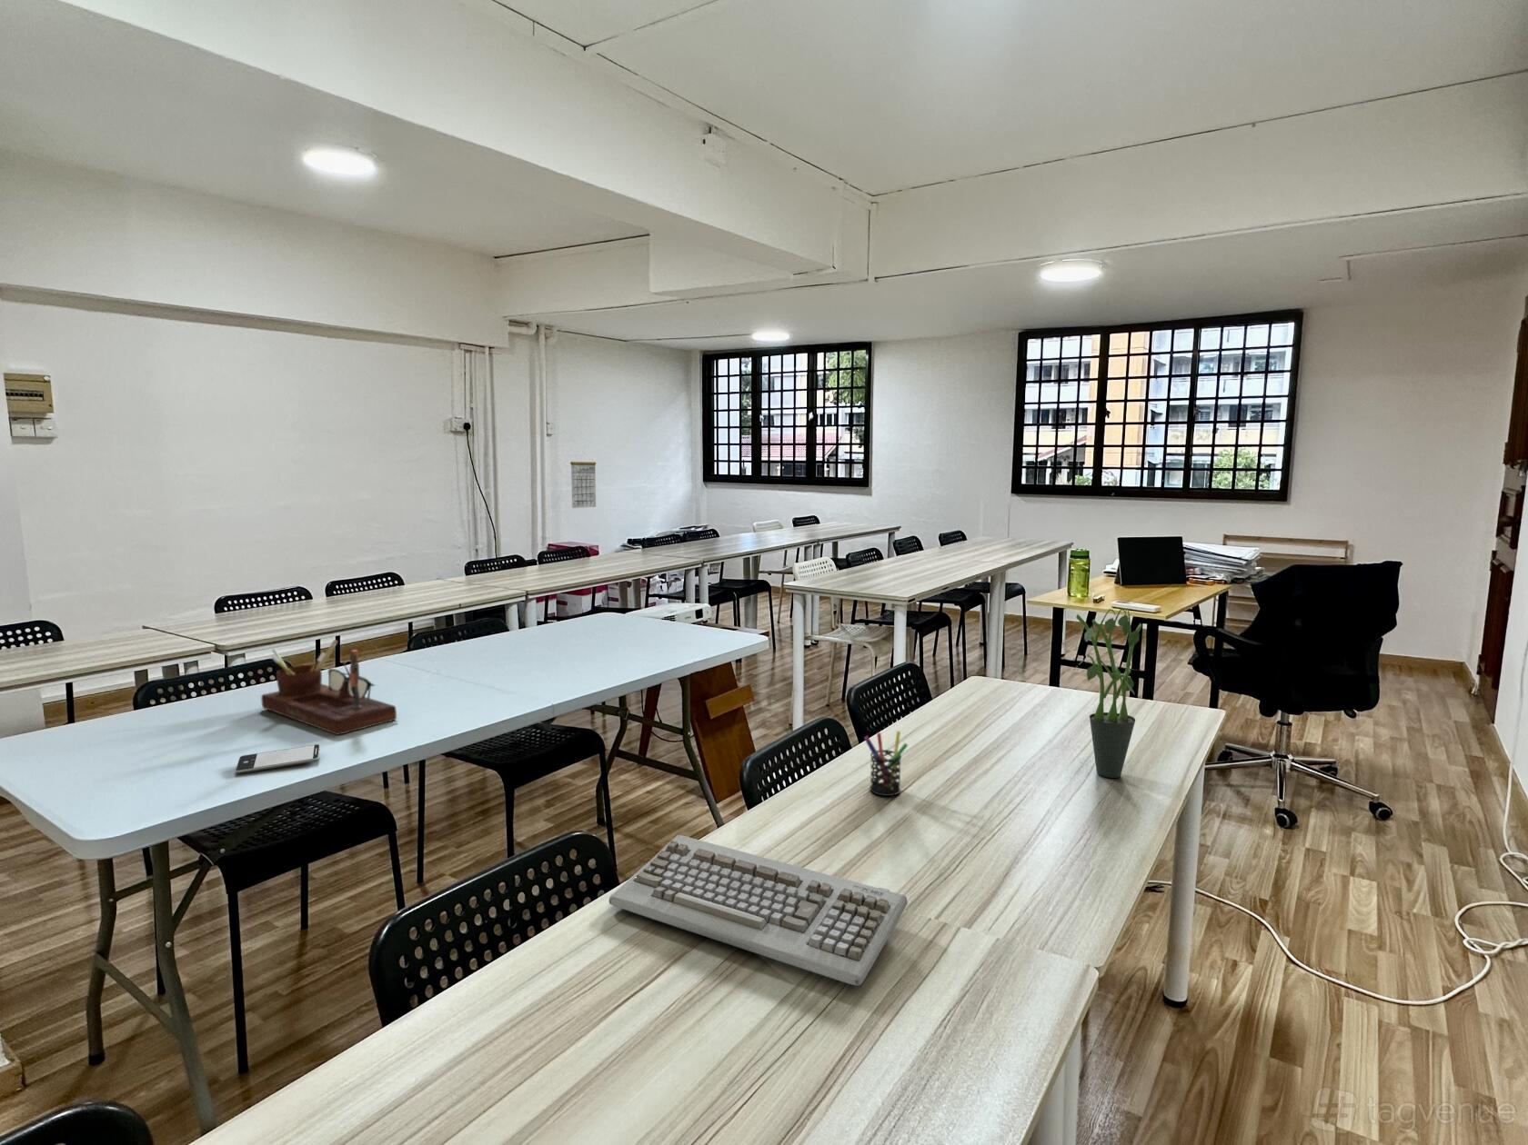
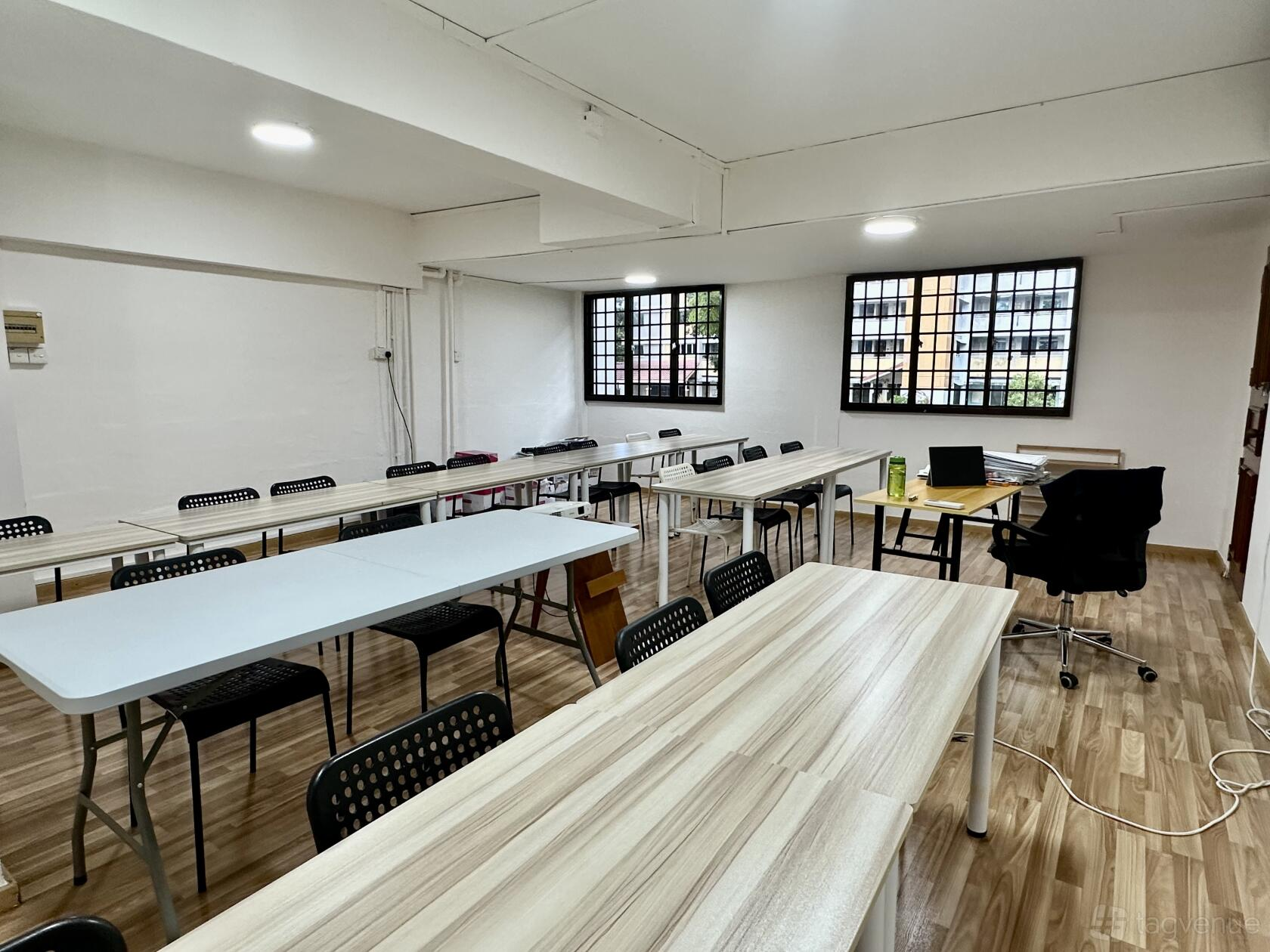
- desk organizer (321, 677)
- pen holder (888, 760)
- potted plant (1103, 690)
- calendar (584, 479)
- keyboard (756, 897)
- smartphone (279, 758)
